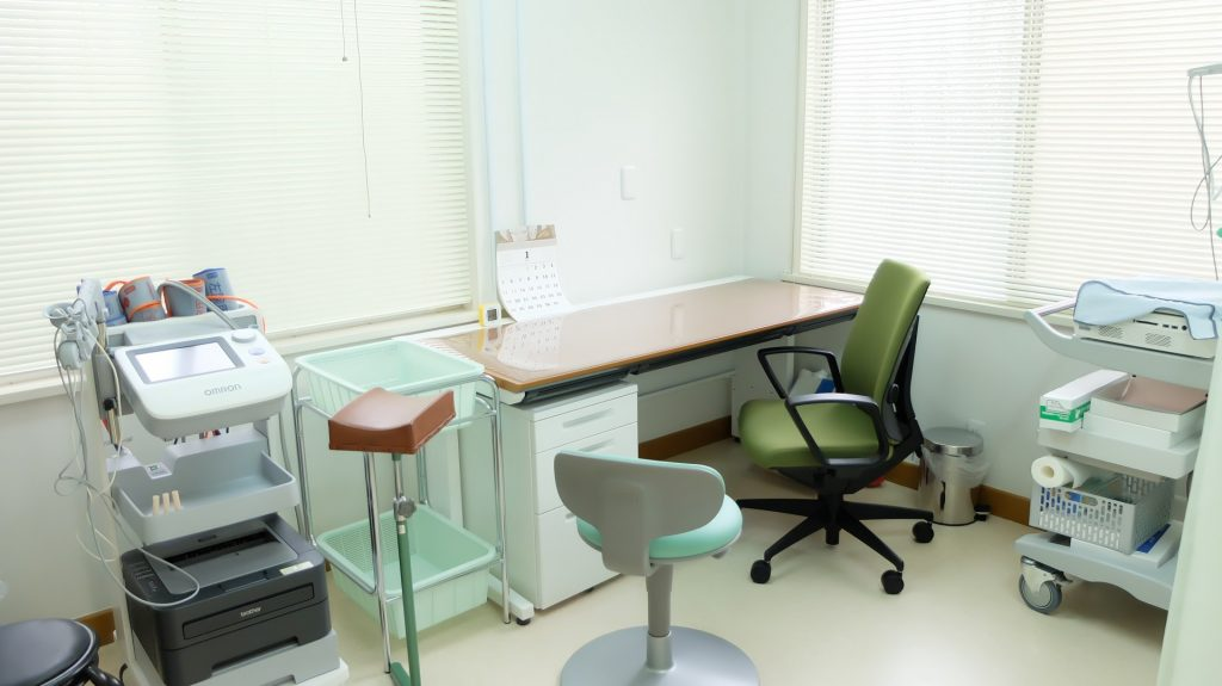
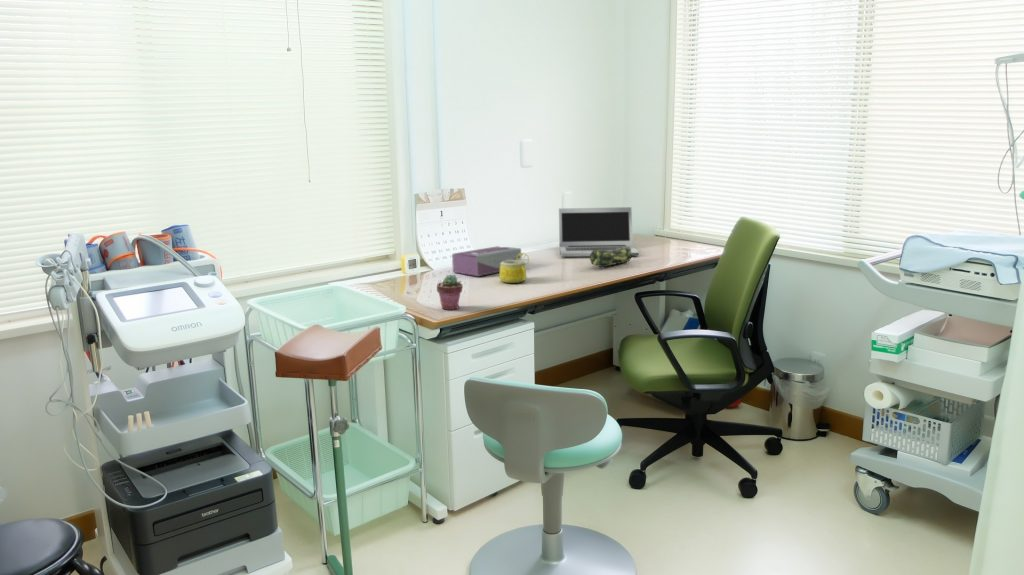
+ pencil case (611, 256)
+ tissue box (487, 260)
+ potted succulent (449, 291)
+ mug (514, 267)
+ laptop (597, 231)
